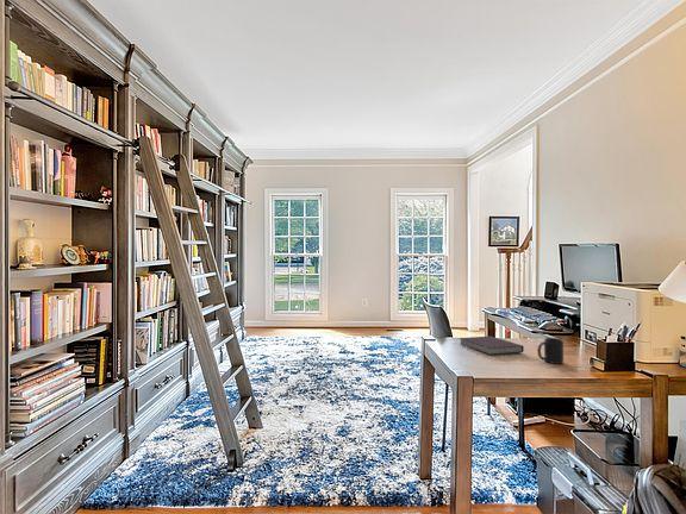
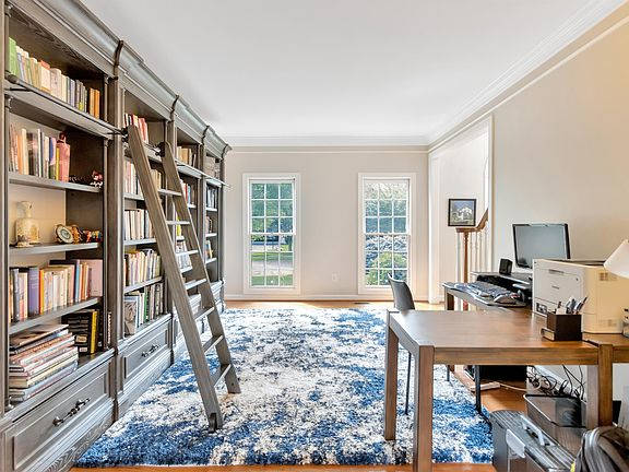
- notebook (489, 344)
- mug (549, 350)
